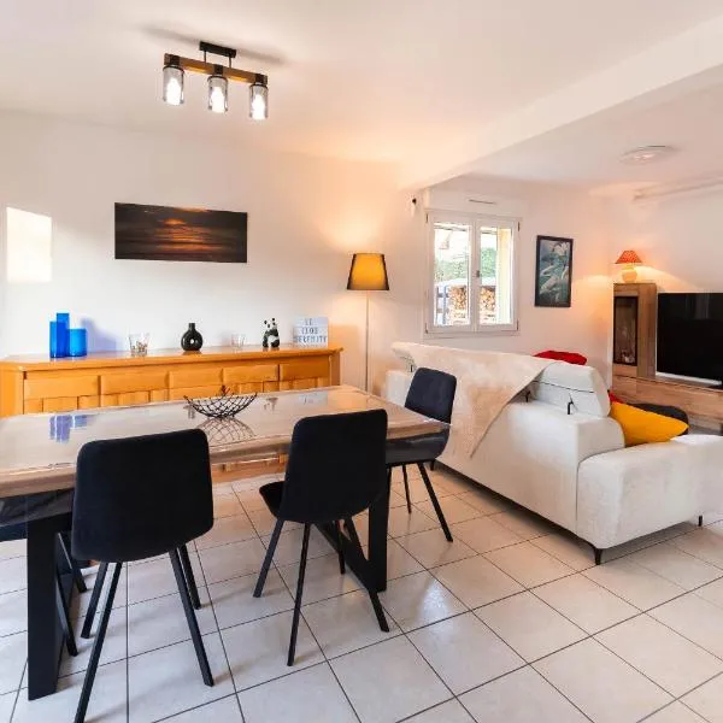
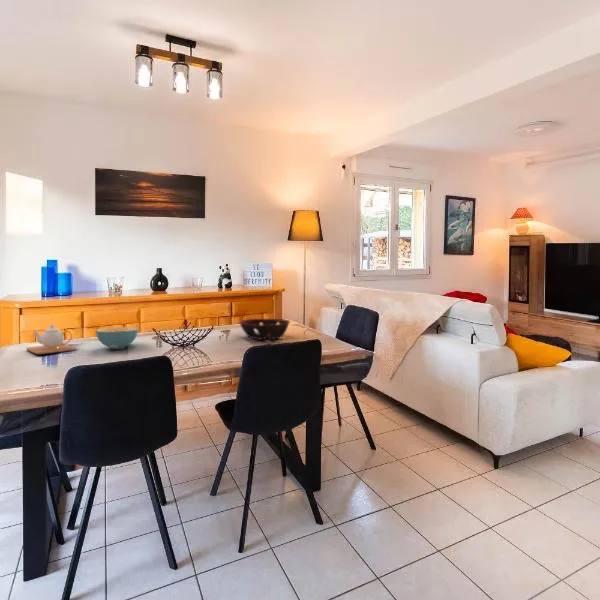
+ teapot (51, 336)
+ cereal bowl (117, 338)
+ decorative bowl (264, 329)
